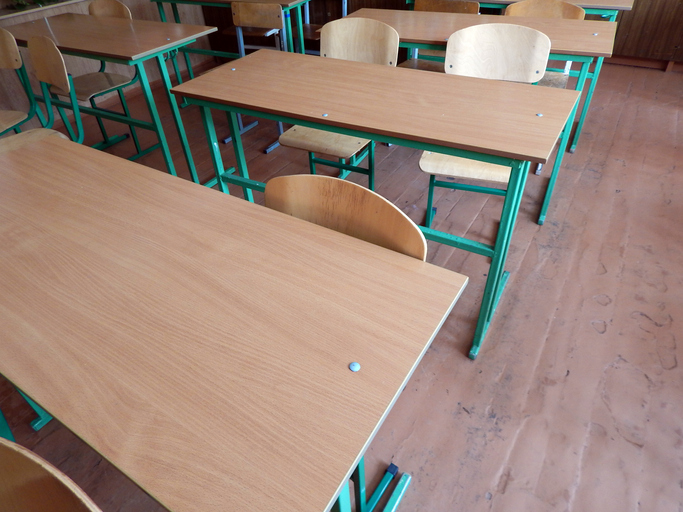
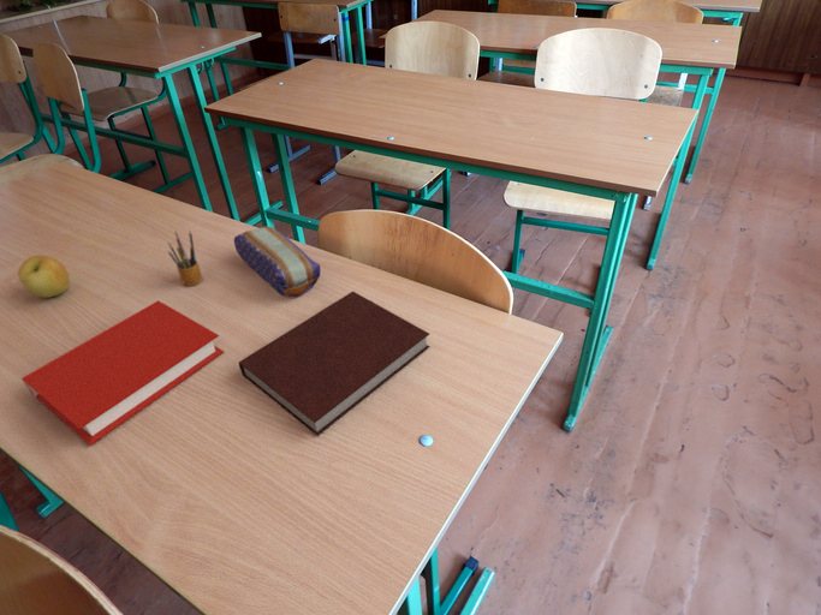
+ notebook (337, 353)
+ pencil case (275, 257)
+ book (127, 364)
+ apple (44, 276)
+ pencil box (186, 259)
